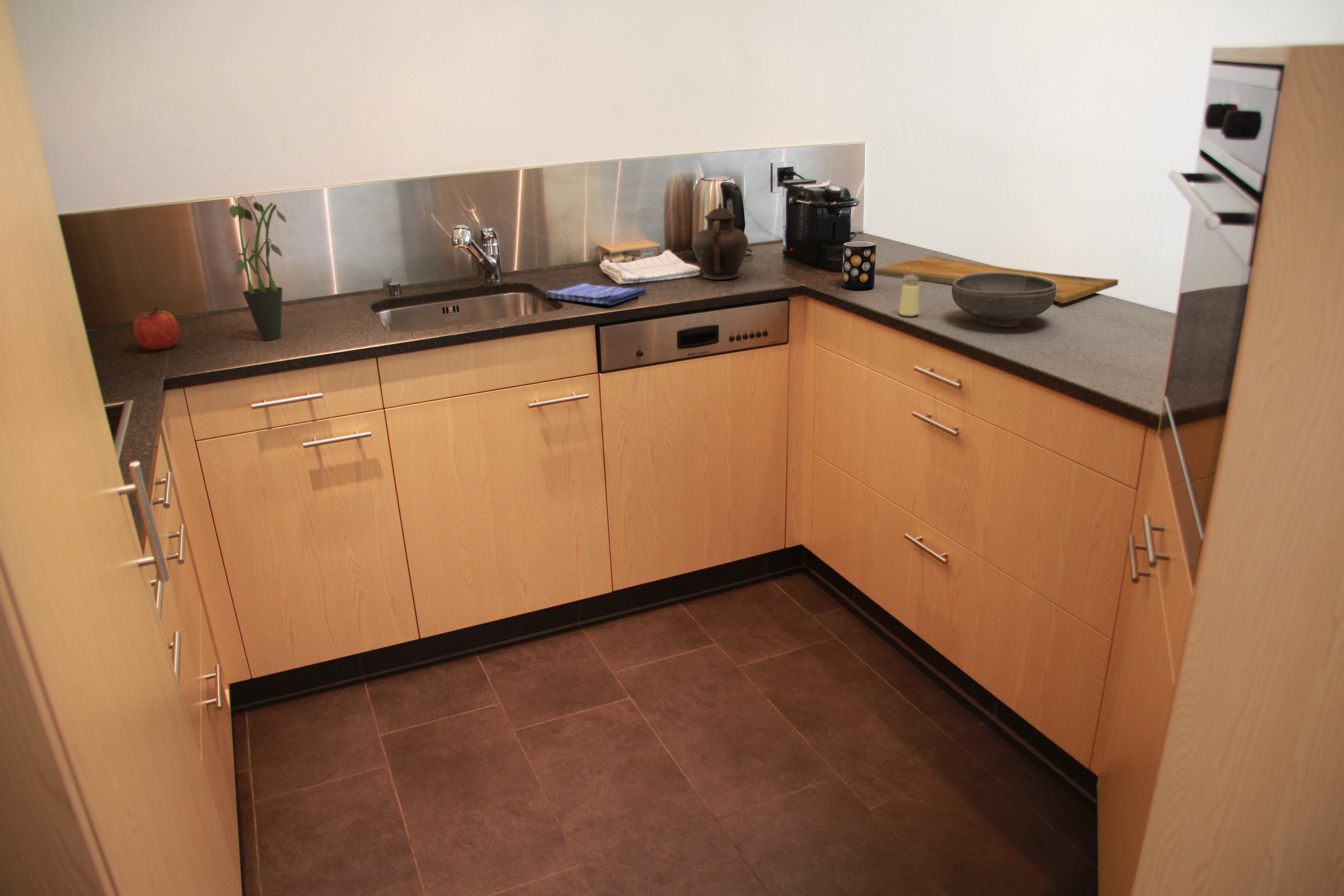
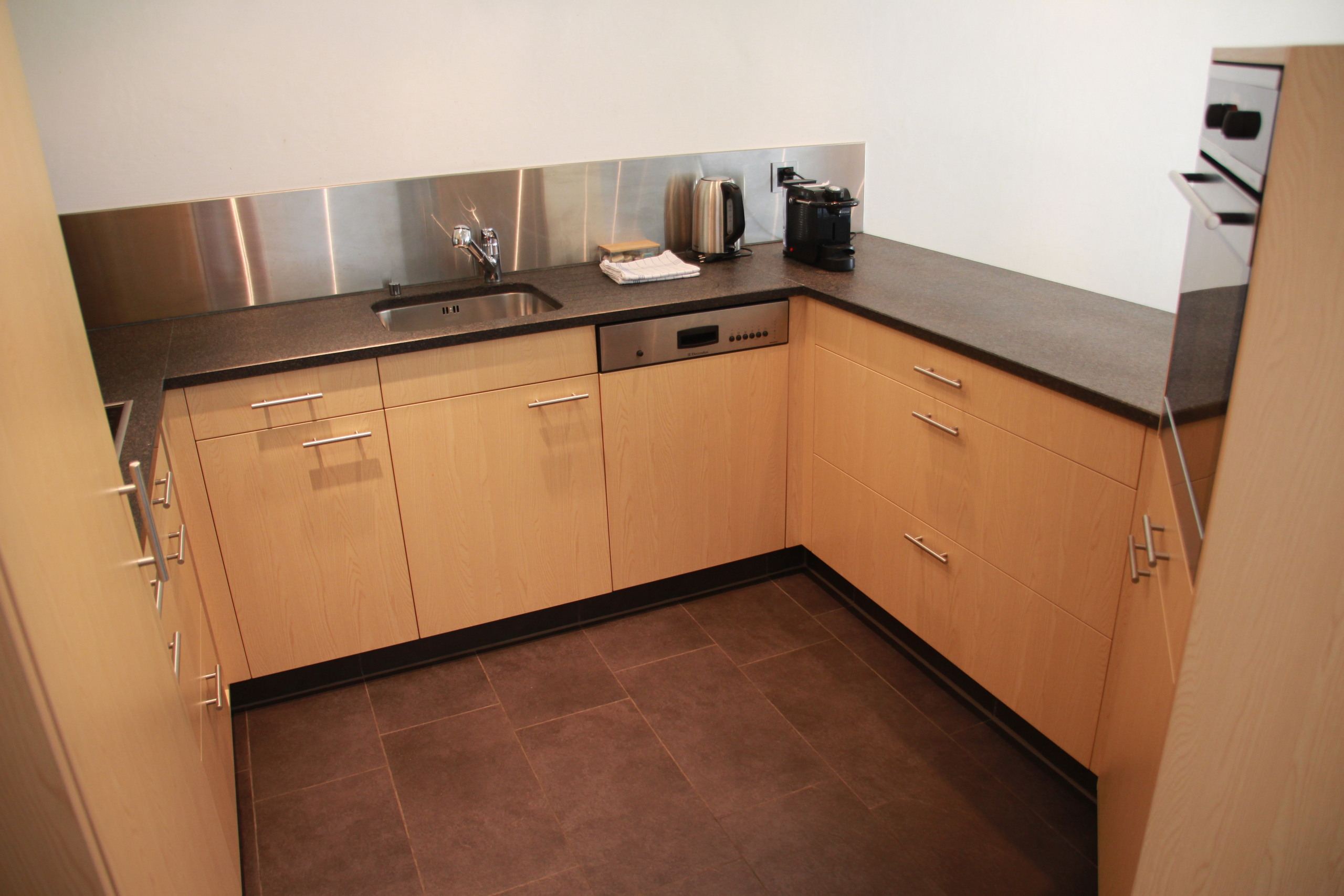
- cutting board (990, 272)
- saltshaker (910, 294)
- apple (156, 328)
- teapot (722, 239)
- bowl (1002, 301)
- potted plant (265, 268)
- dish towel (596, 291)
- mug (854, 265)
